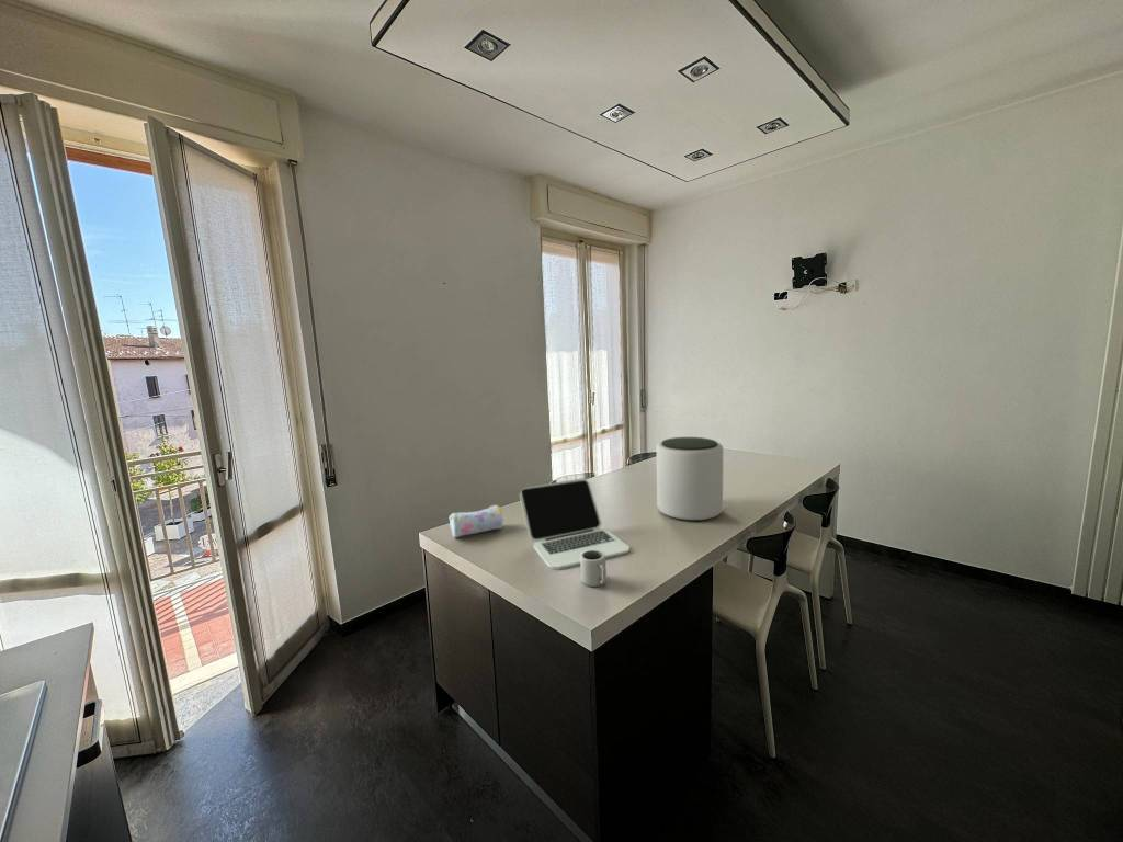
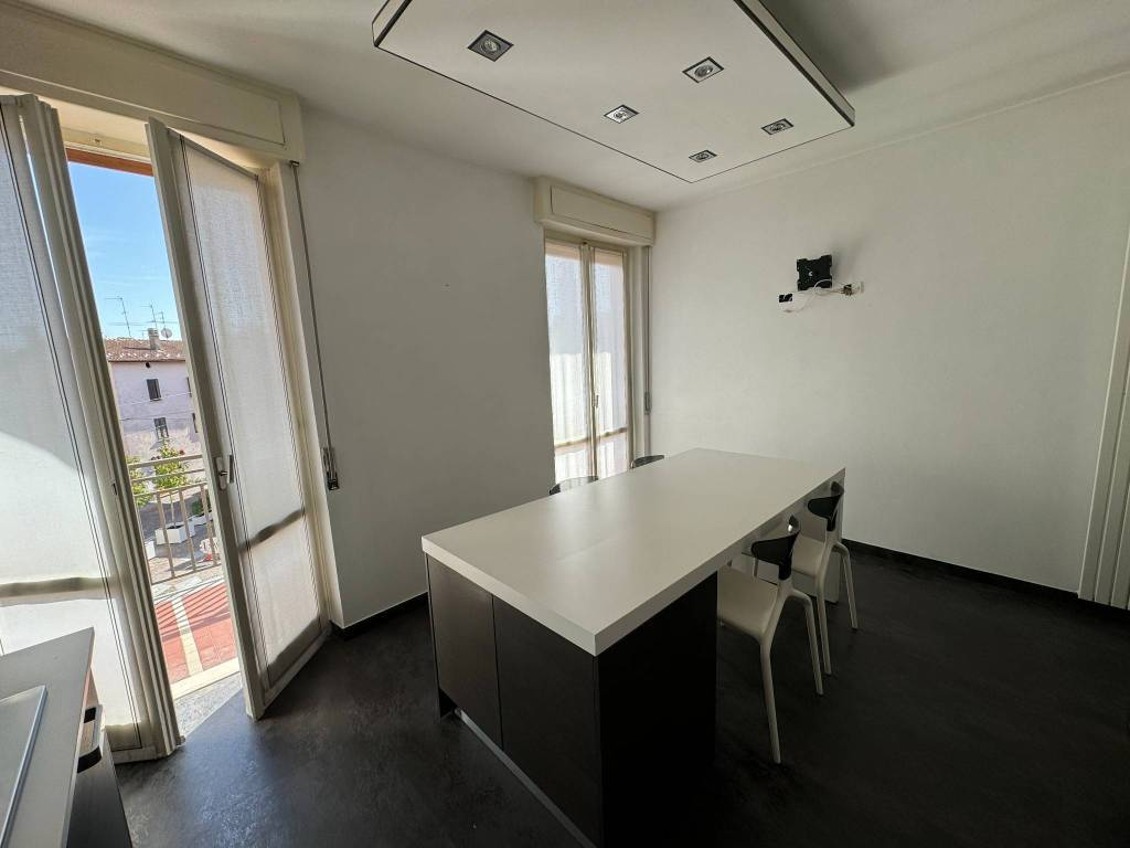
- cup (595, 569)
- pencil case (476, 521)
- plant pot (689, 477)
- laptop (571, 517)
